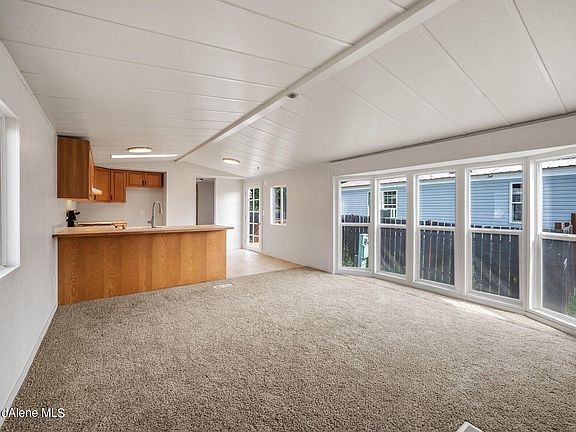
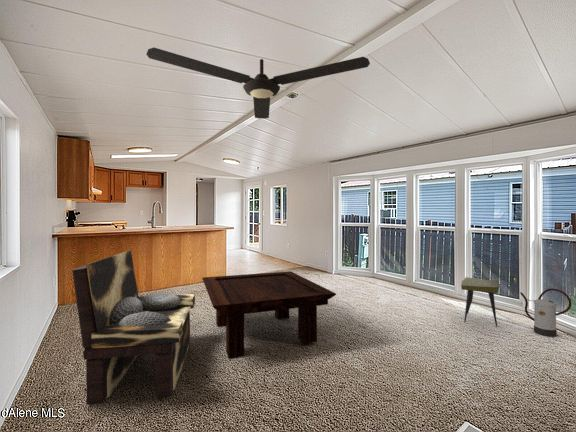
+ watering can (544, 310)
+ chair (145, 312)
+ coffee table (261, 308)
+ ceiling fan (261, 87)
+ side table (472, 298)
